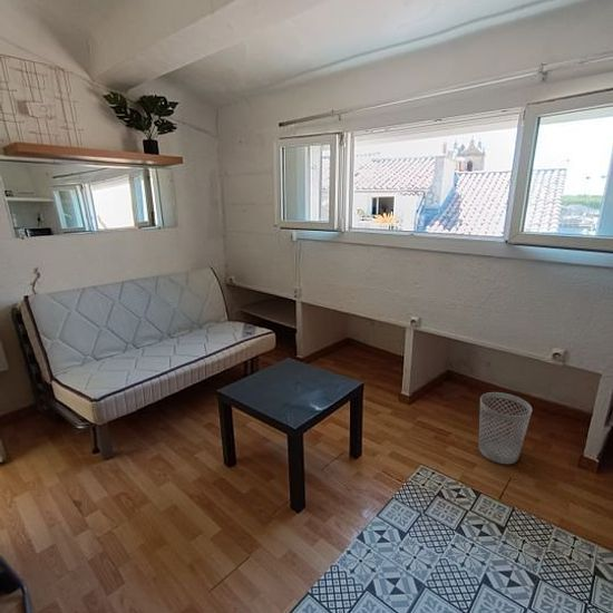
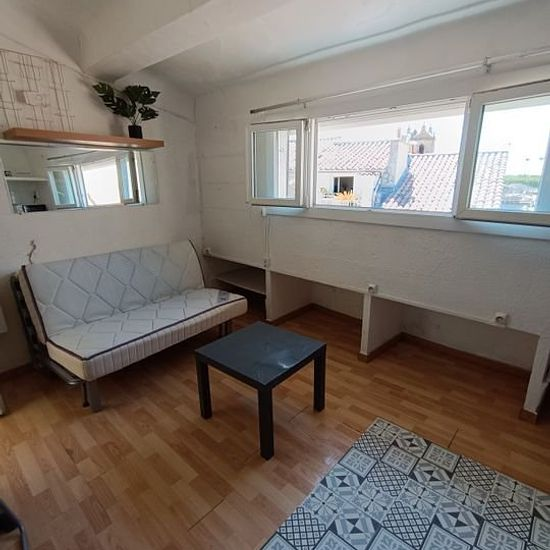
- wastebasket (500, 428)
